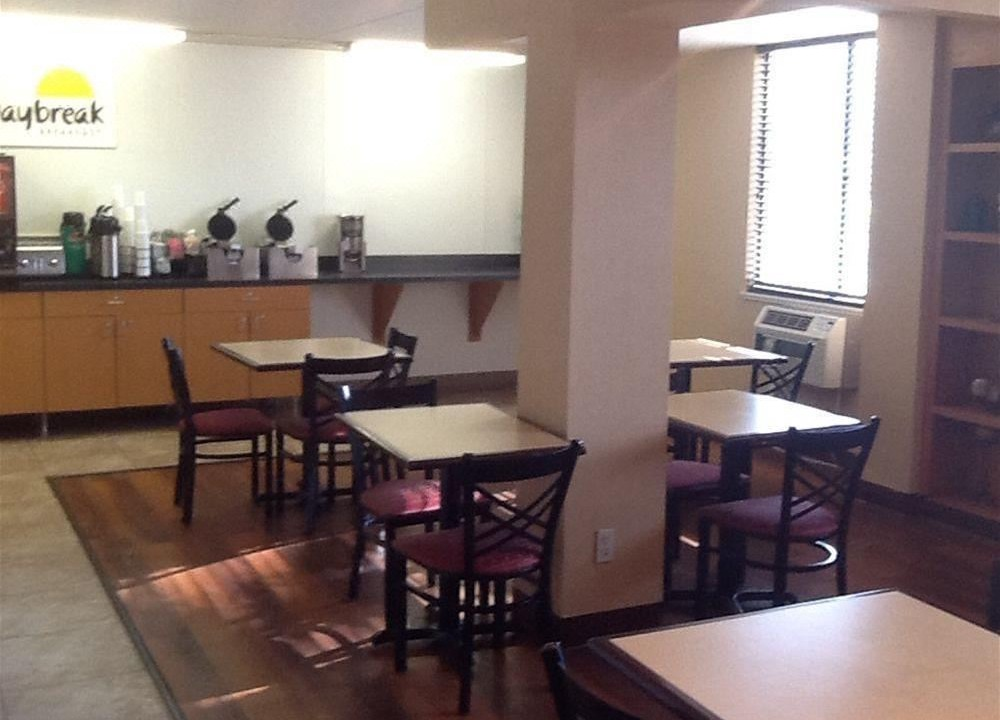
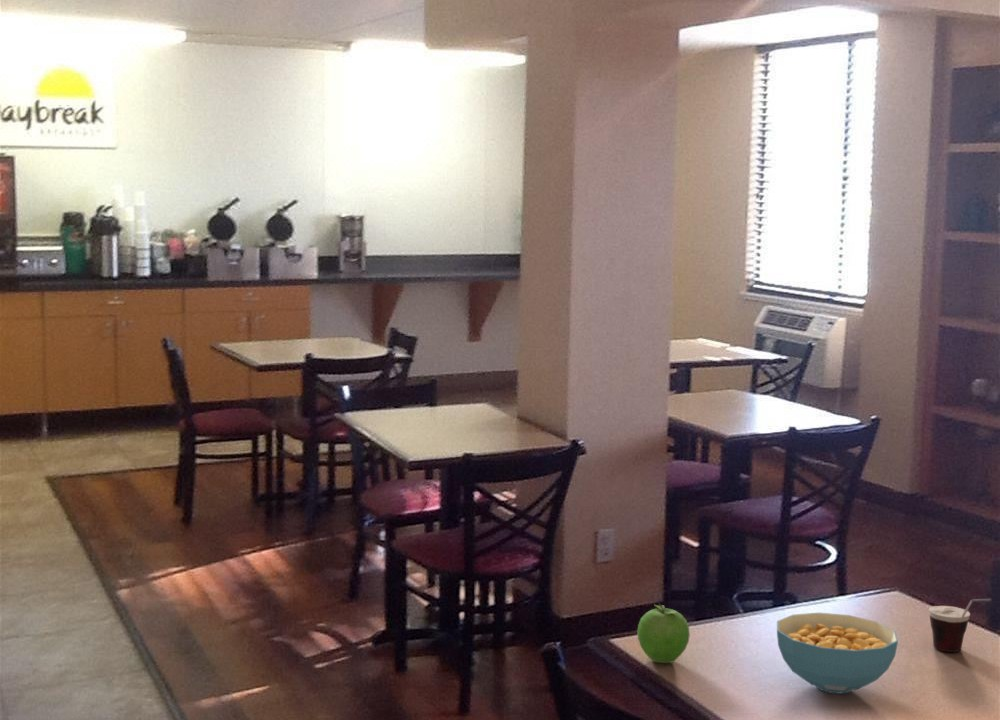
+ cereal bowl (834, 658)
+ fruit (663, 632)
+ cup (961, 621)
